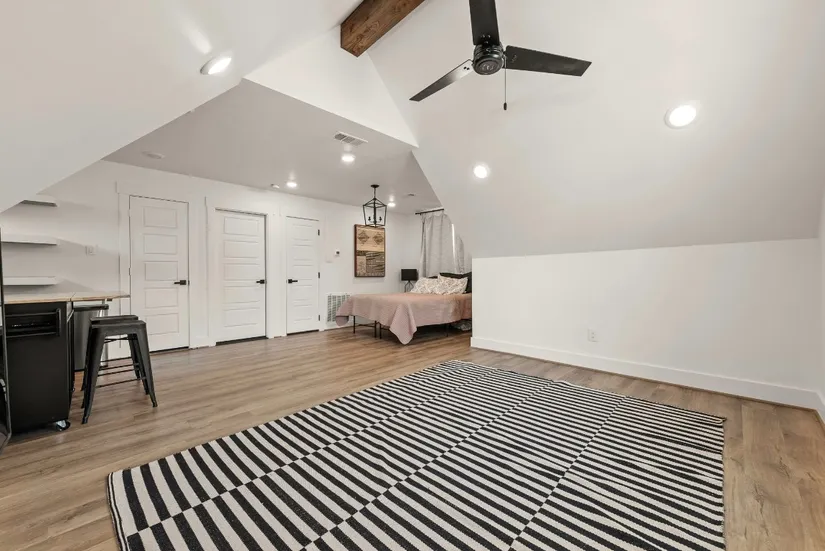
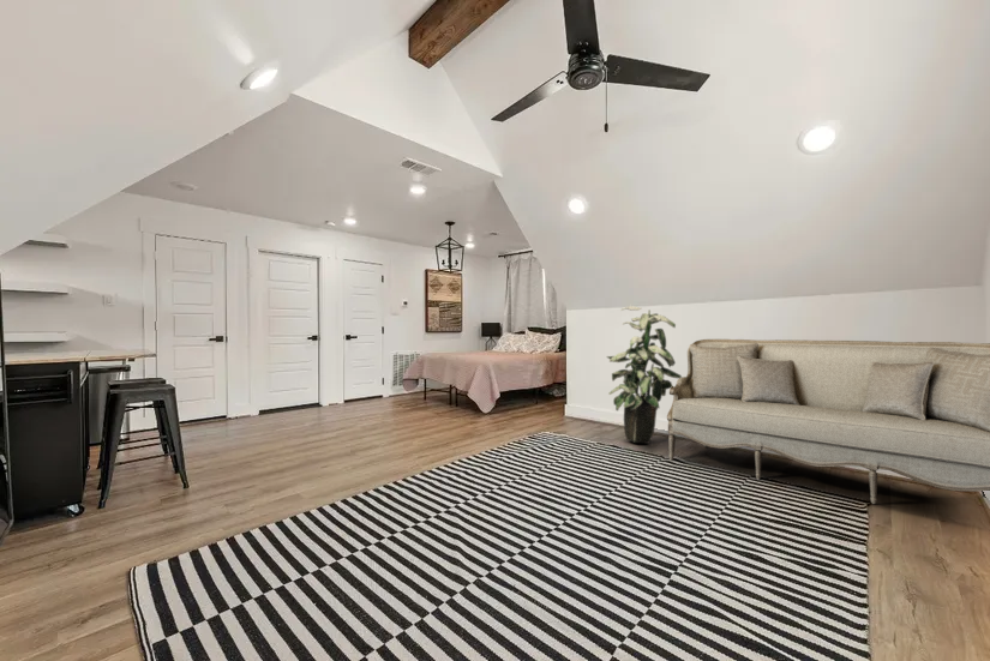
+ sofa (817, 409)
+ indoor plant (640, 373)
